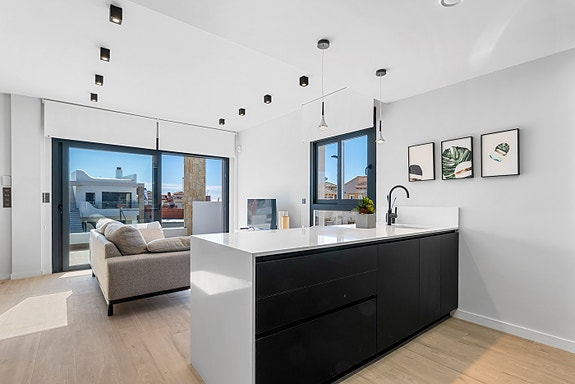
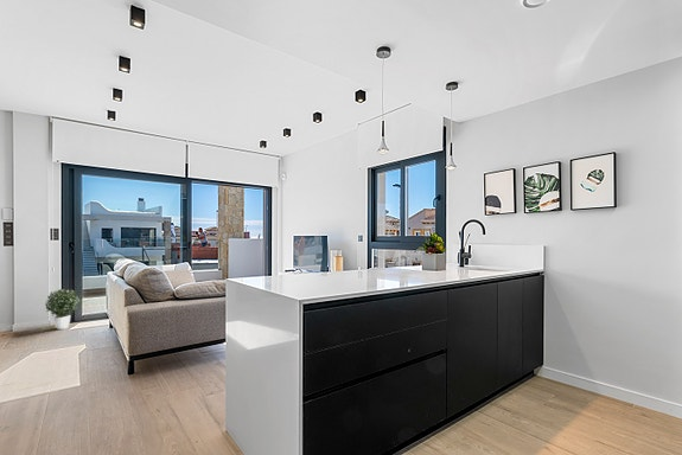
+ potted plant (63, 308)
